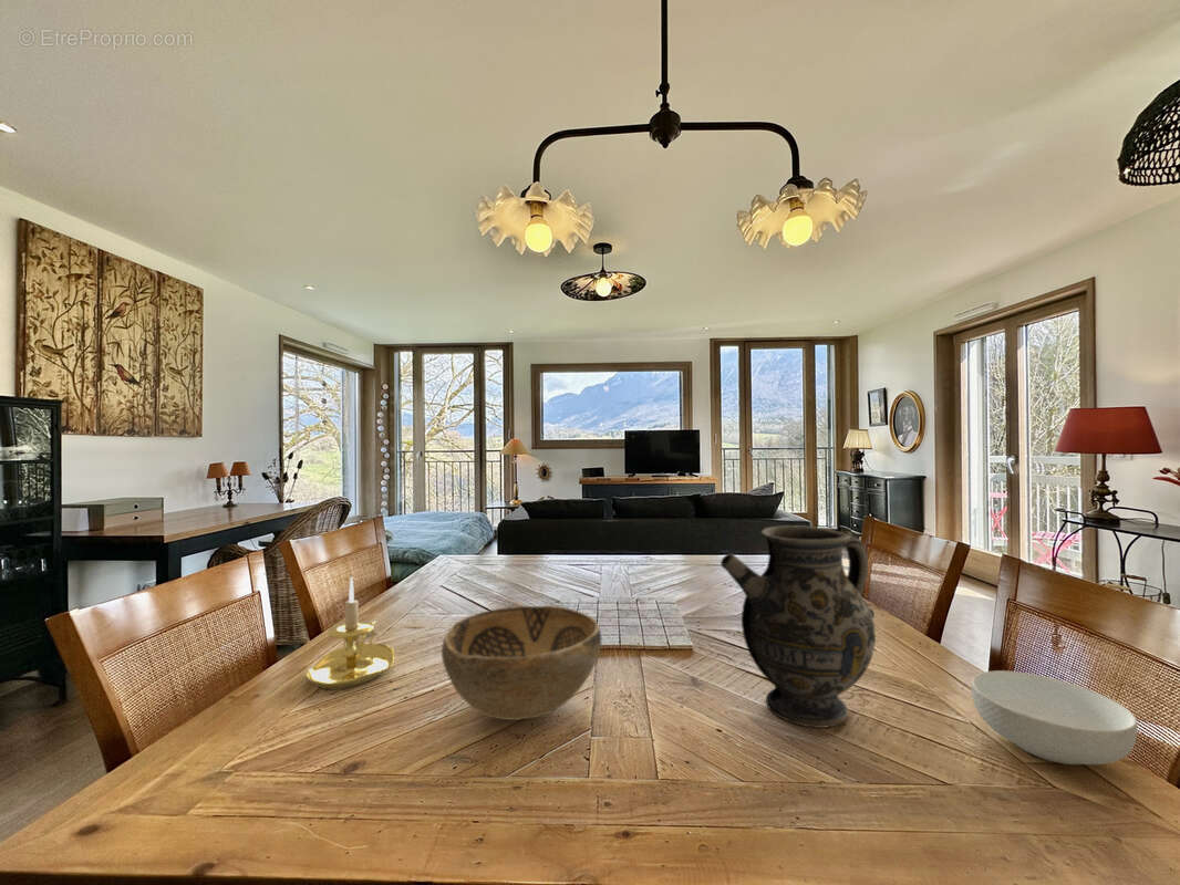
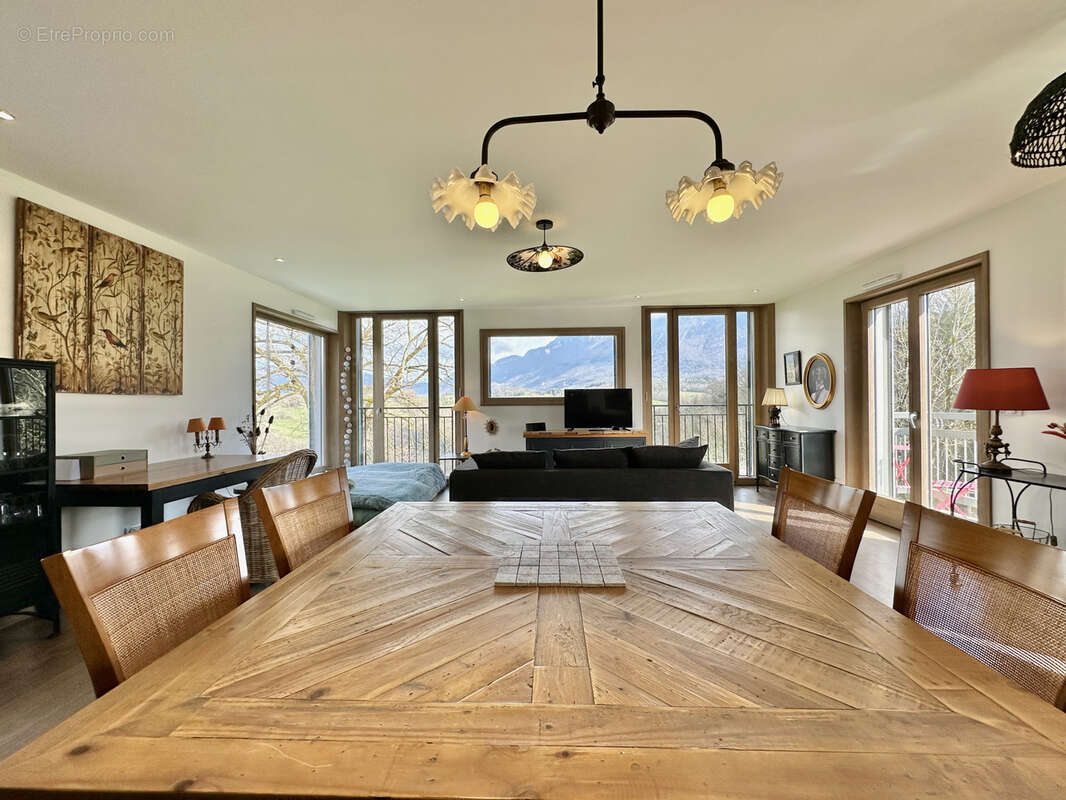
- ewer (804, 621)
- decorative bowl (524, 666)
- candle holder (354, 621)
- cereal bowl (1048, 721)
